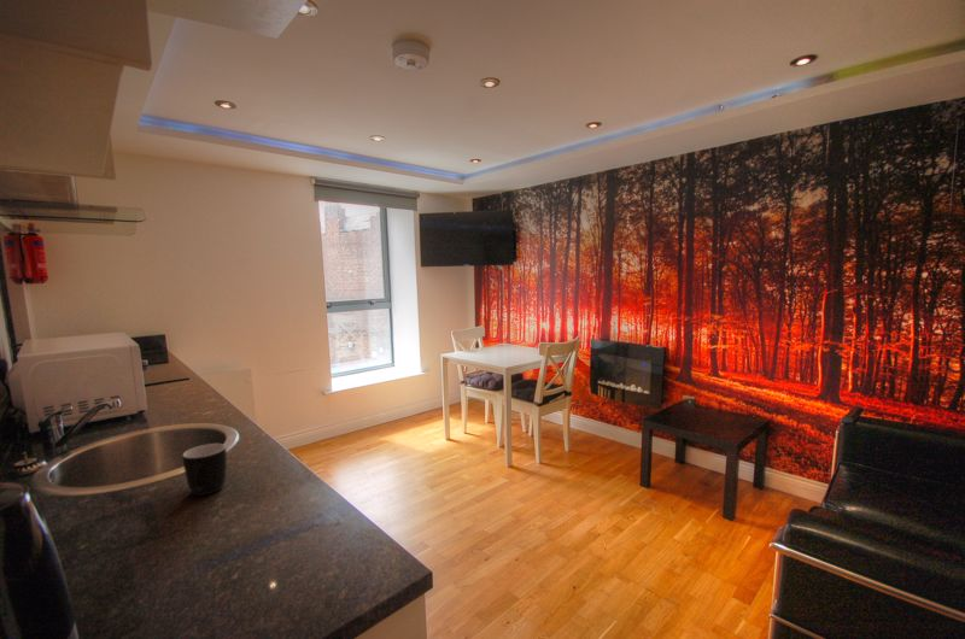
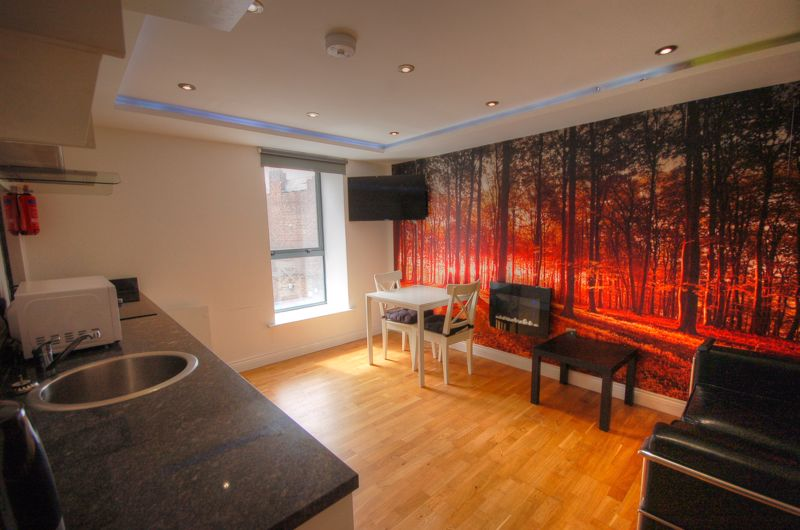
- mug (203, 471)
